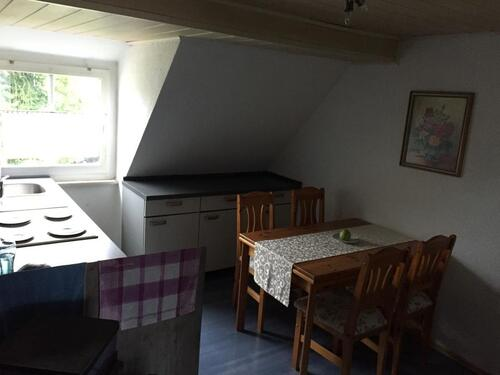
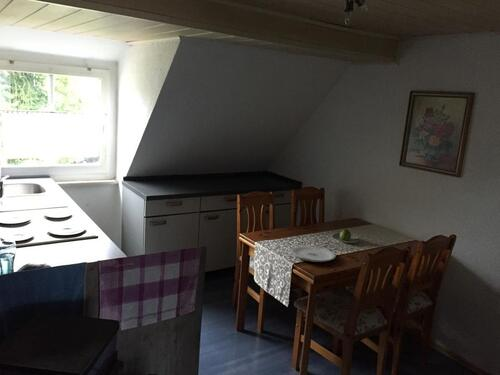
+ plate (312, 254)
